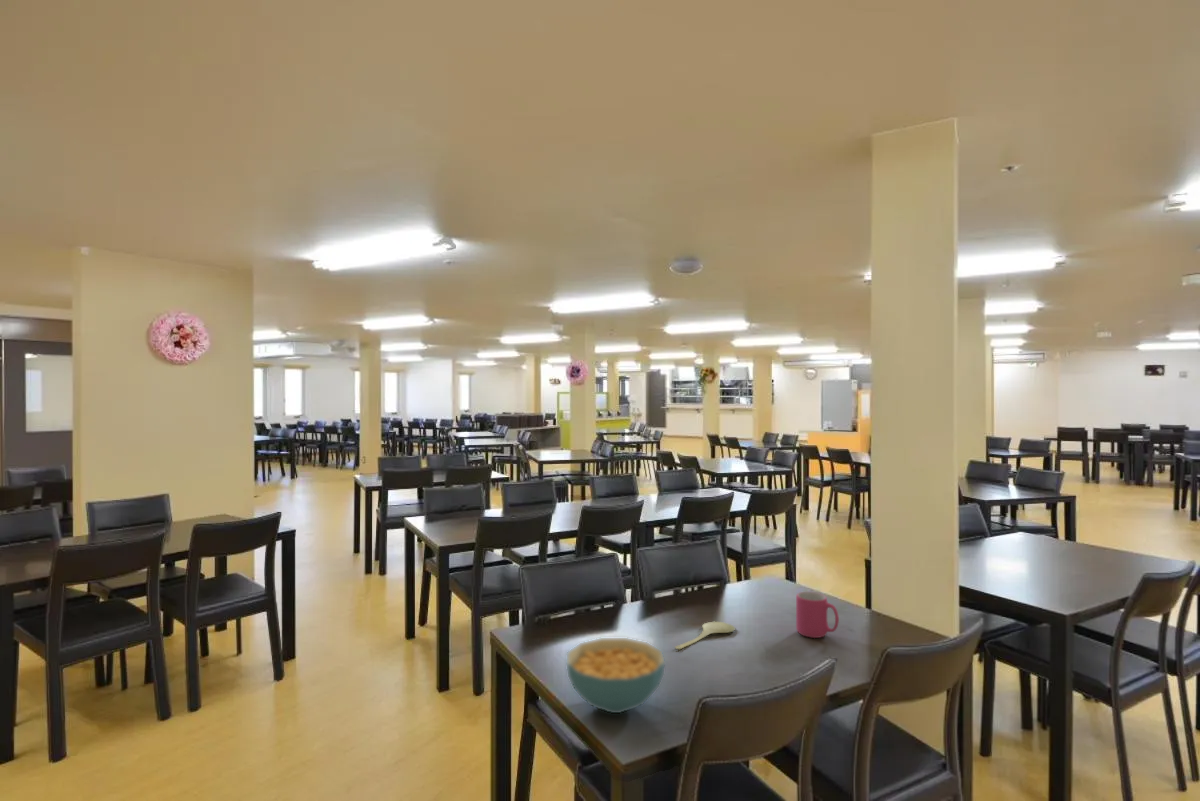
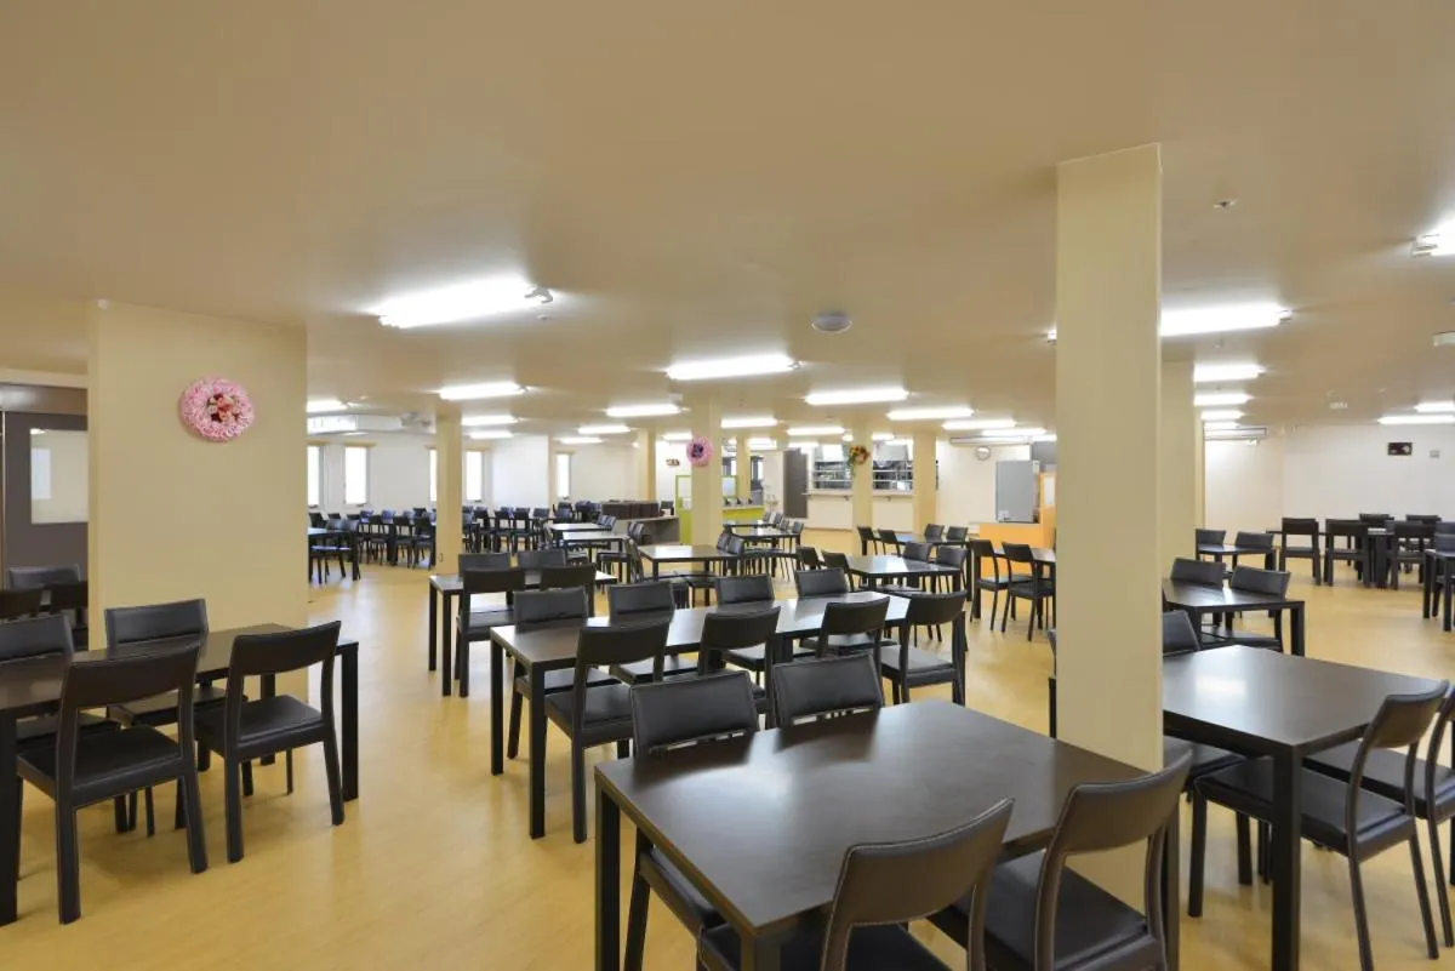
- cereal bowl (615, 681)
- mug (817, 616)
- spoon (703, 634)
